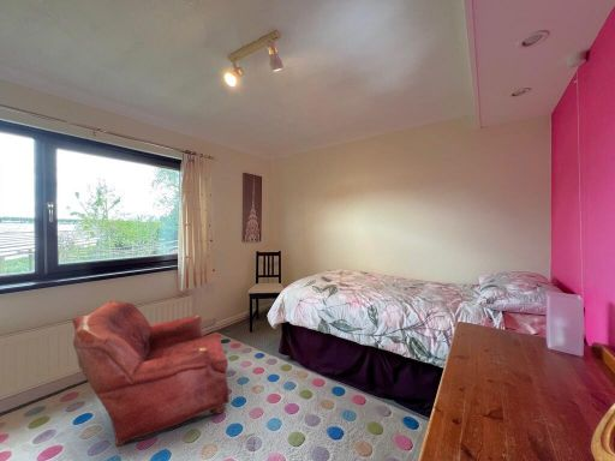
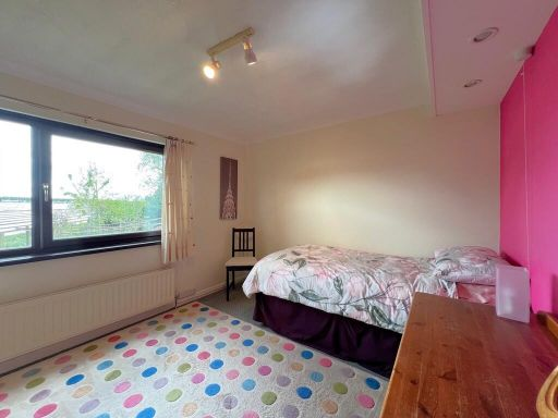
- armchair (161, 354)
